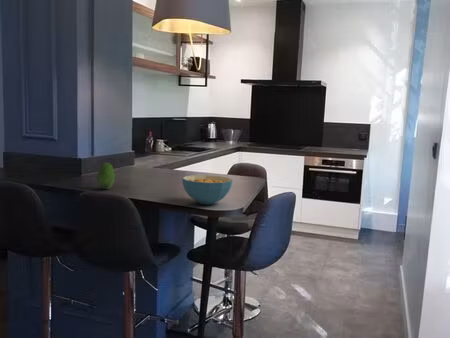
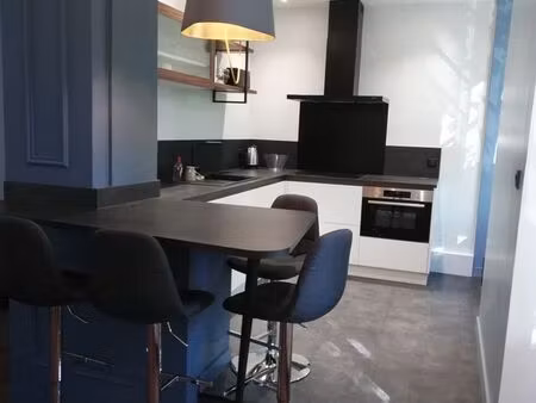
- cereal bowl (207, 190)
- fruit (105, 175)
